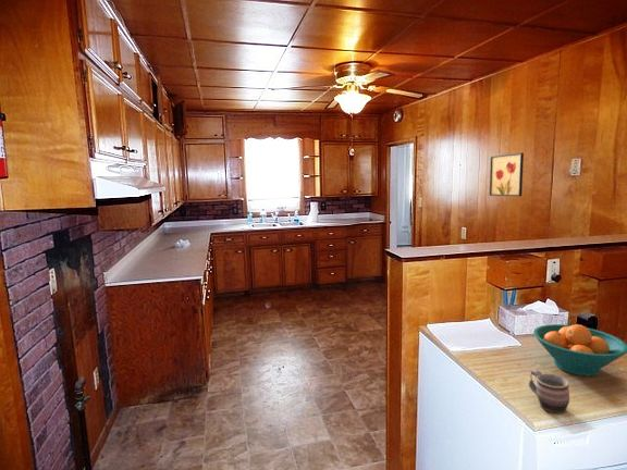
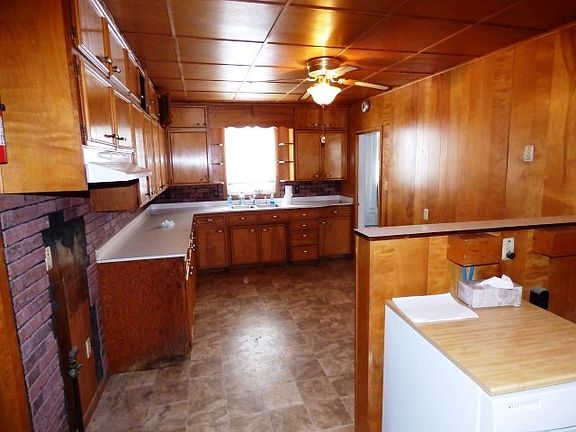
- fruit bowl (577, 346)
- mug (546, 391)
- wall art (506, 175)
